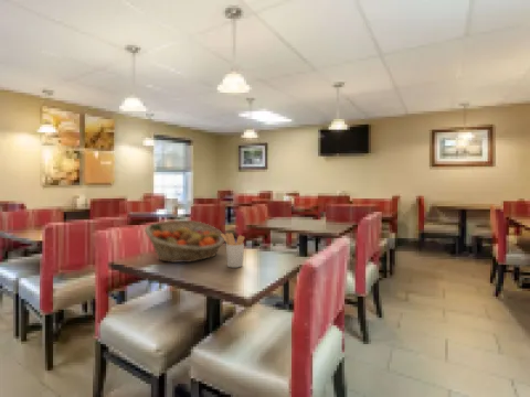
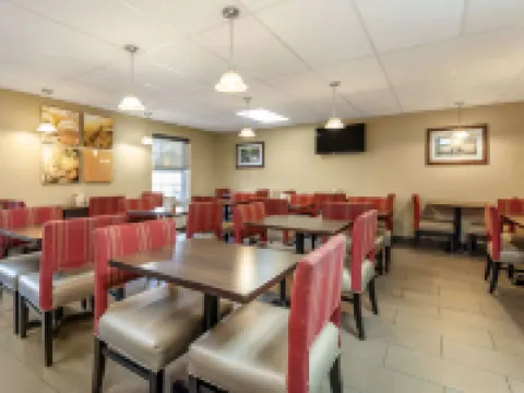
- fruit basket (187, 239)
- utensil holder (232, 248)
